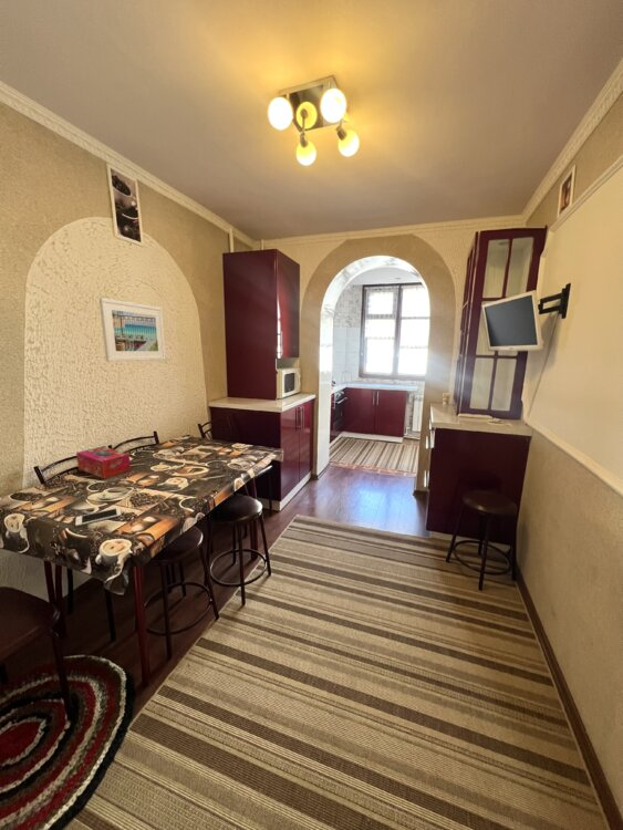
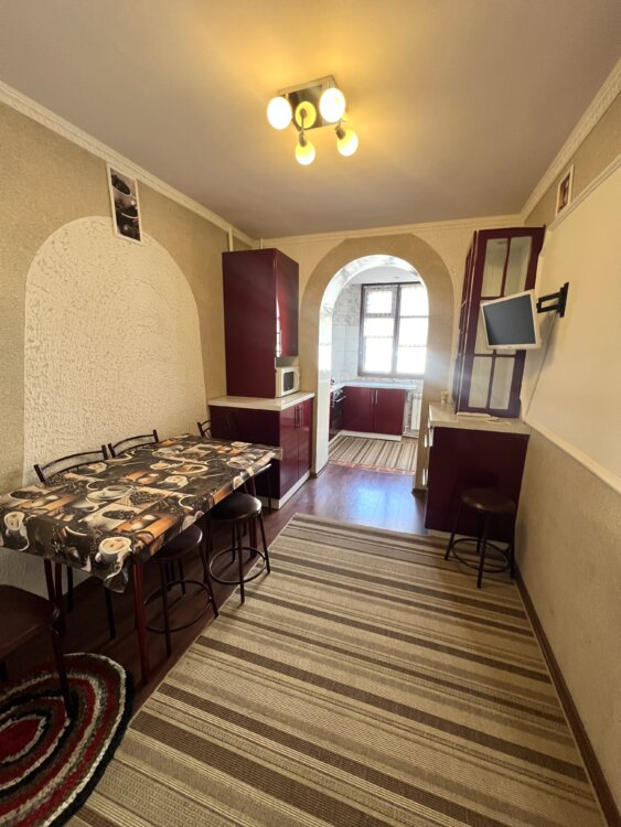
- tissue box (103, 461)
- cell phone (98, 516)
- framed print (136, 332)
